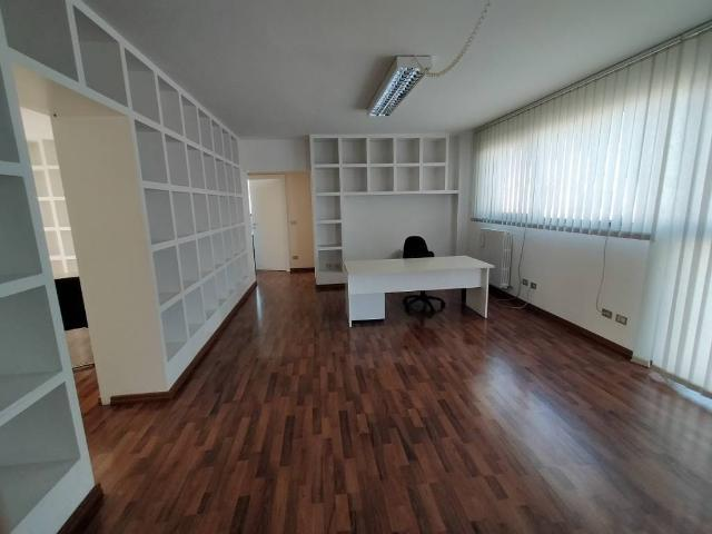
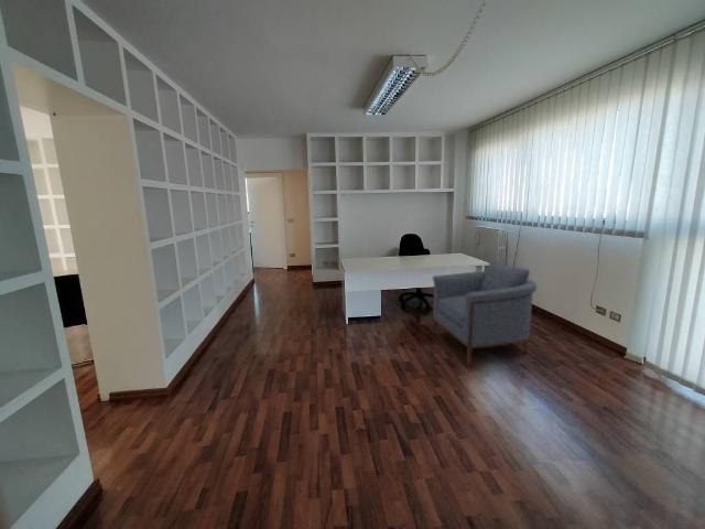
+ armchair (486, 305)
